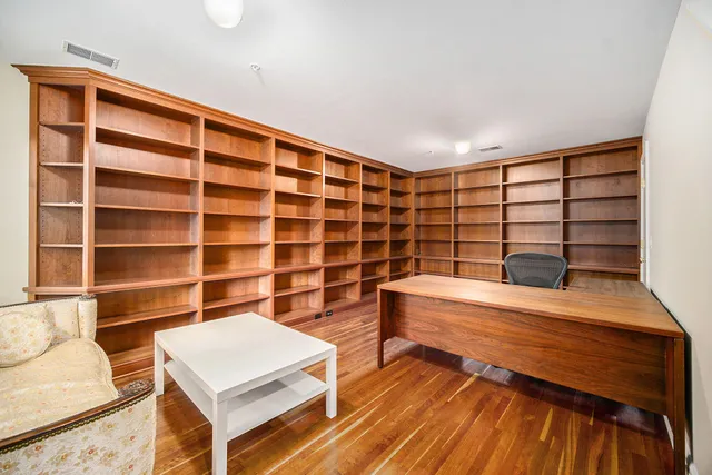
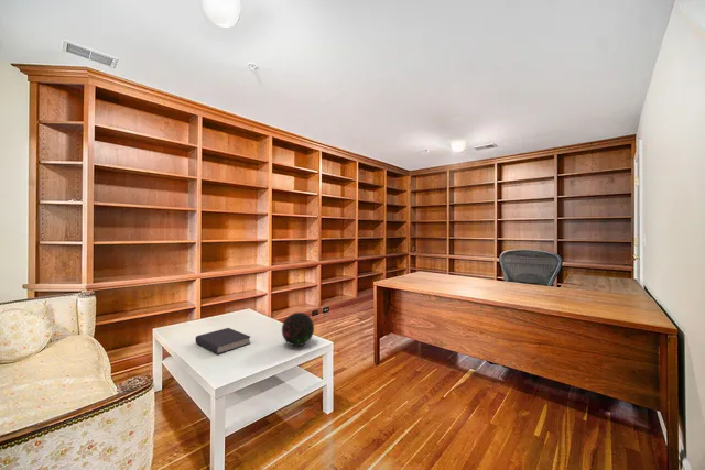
+ decorative orb (297, 328)
+ book (223, 339)
